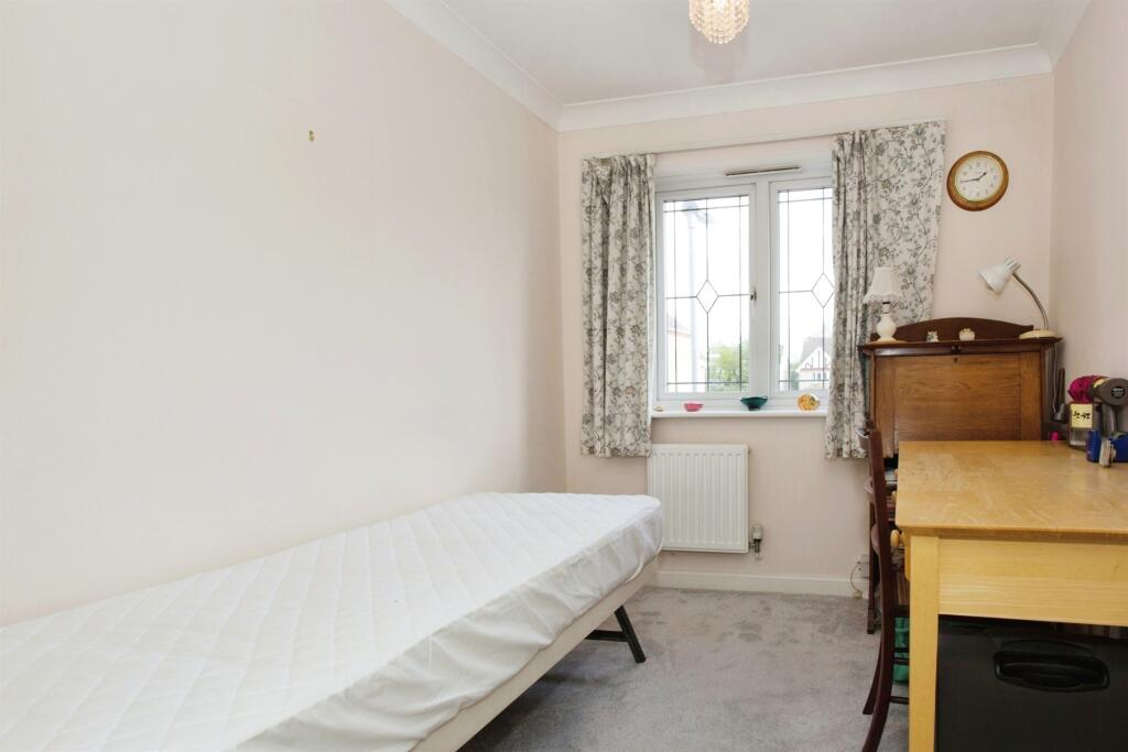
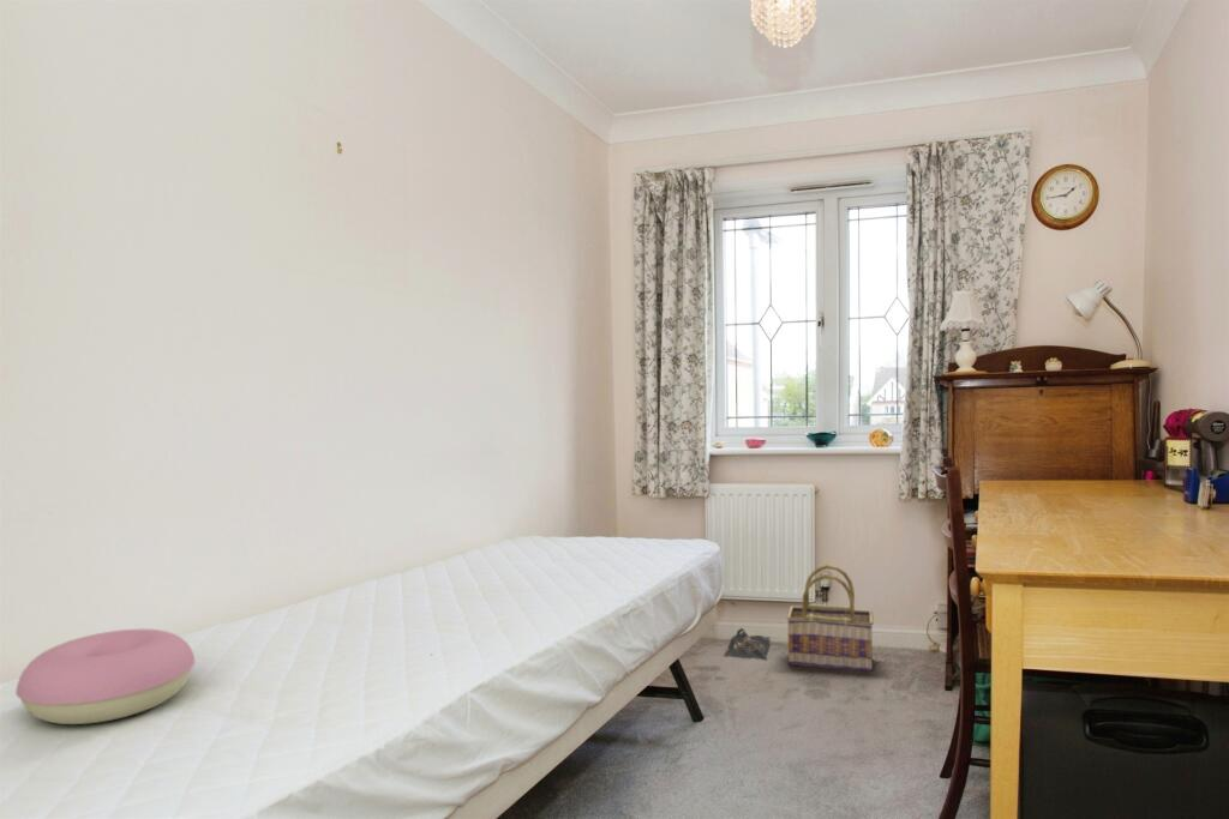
+ bag (751, 644)
+ basket (829, 615)
+ cushion (109, 673)
